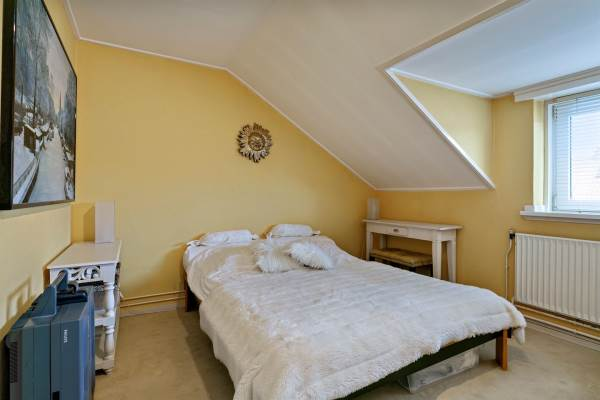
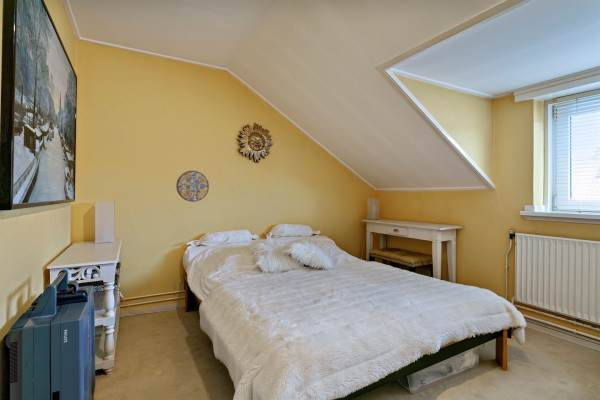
+ manhole cover (193, 186)
